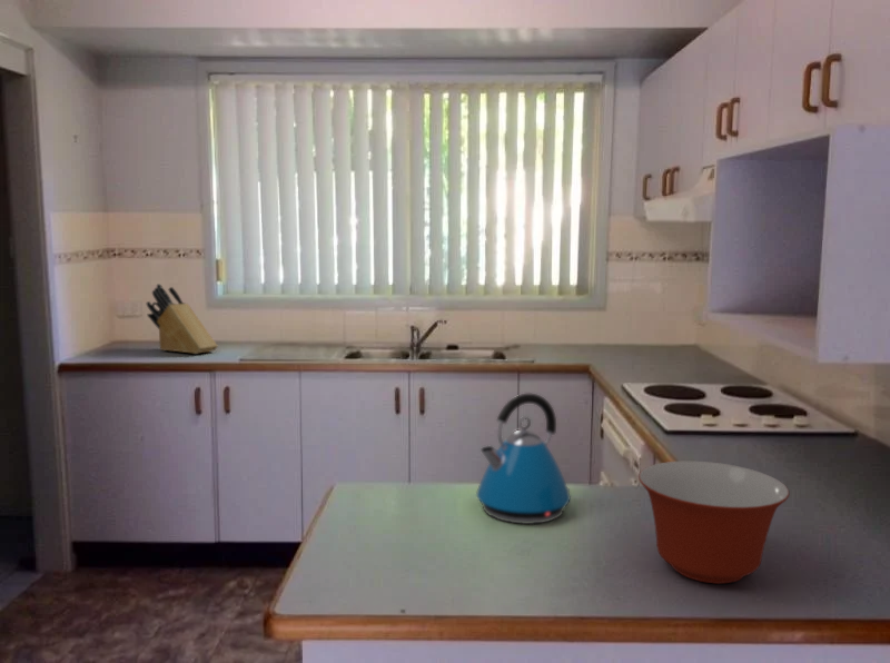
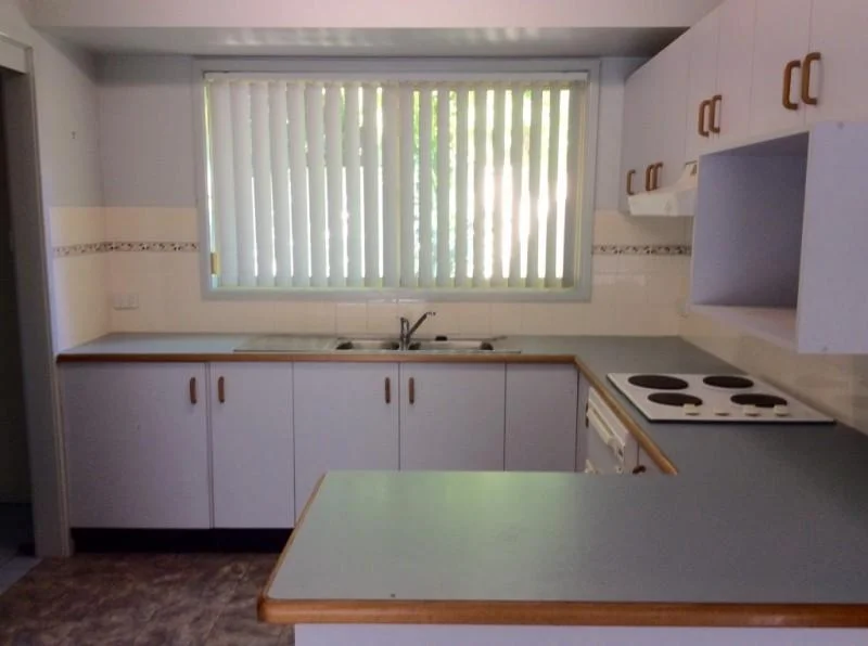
- kettle (526, 451)
- knife block (180, 317)
- mixing bowl (709, 524)
